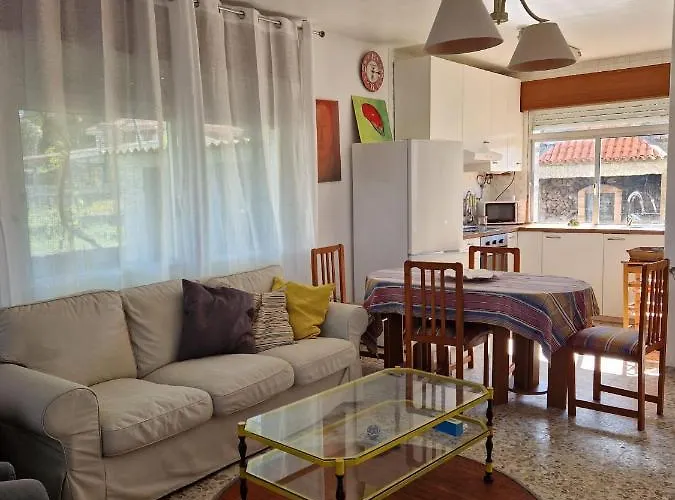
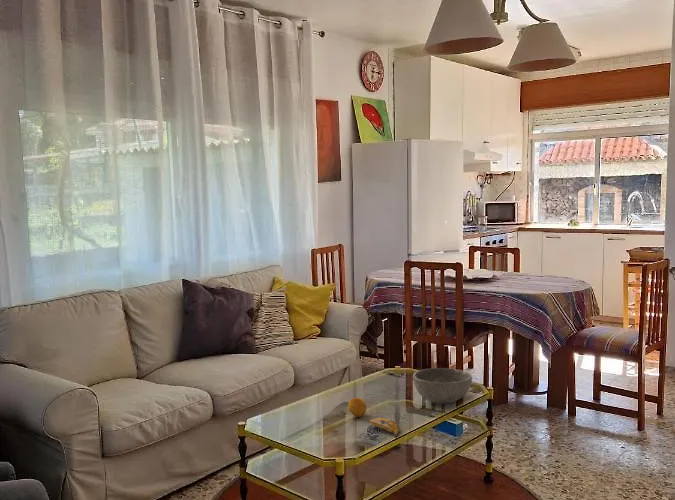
+ bowl (442, 387)
+ banana (386, 425)
+ apple (357, 407)
